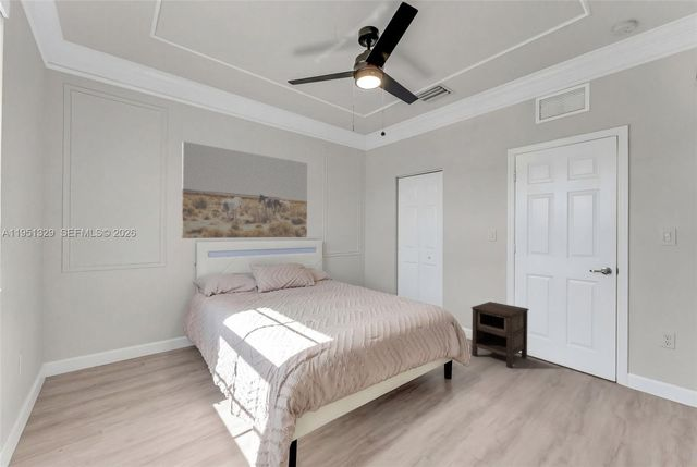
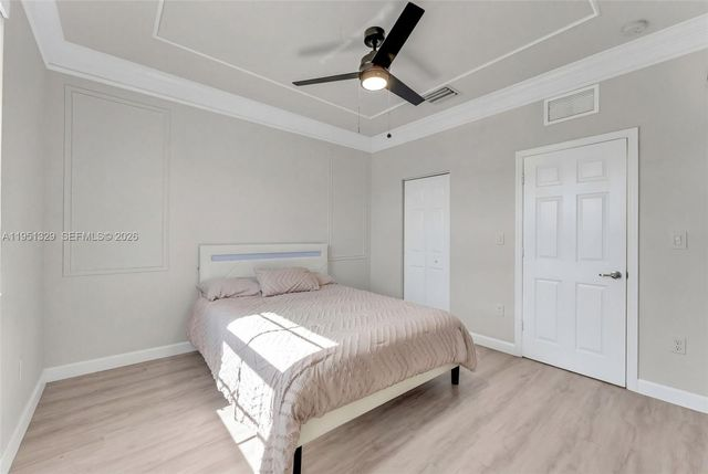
- wall art (252, 196)
- nightstand (499, 332)
